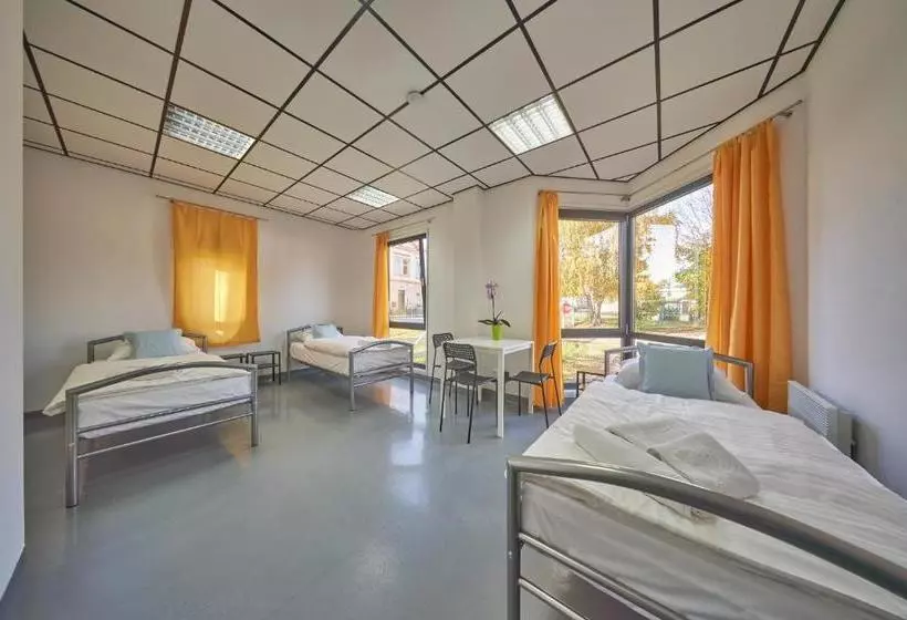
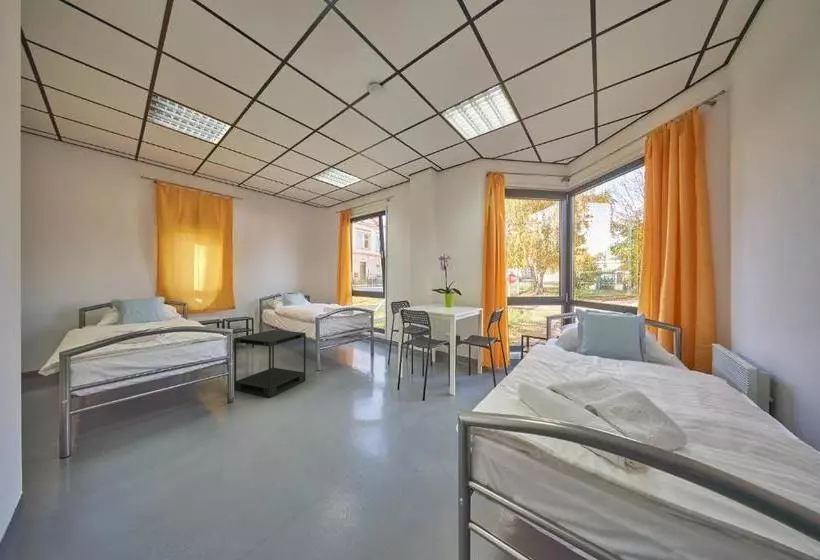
+ side table (272, 360)
